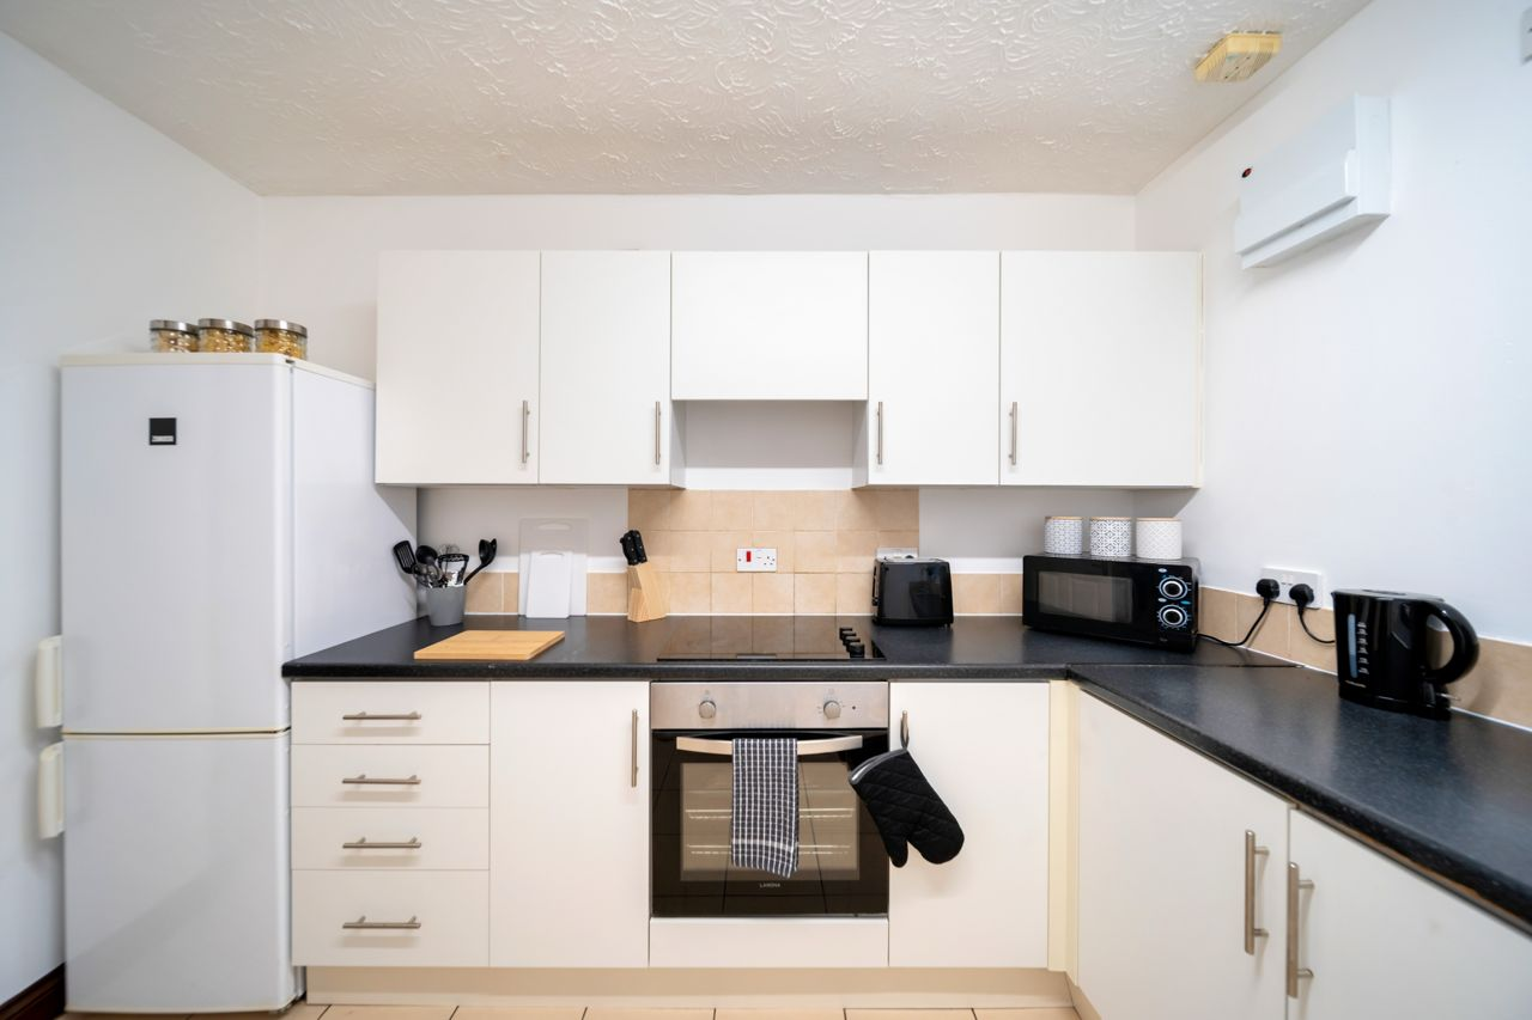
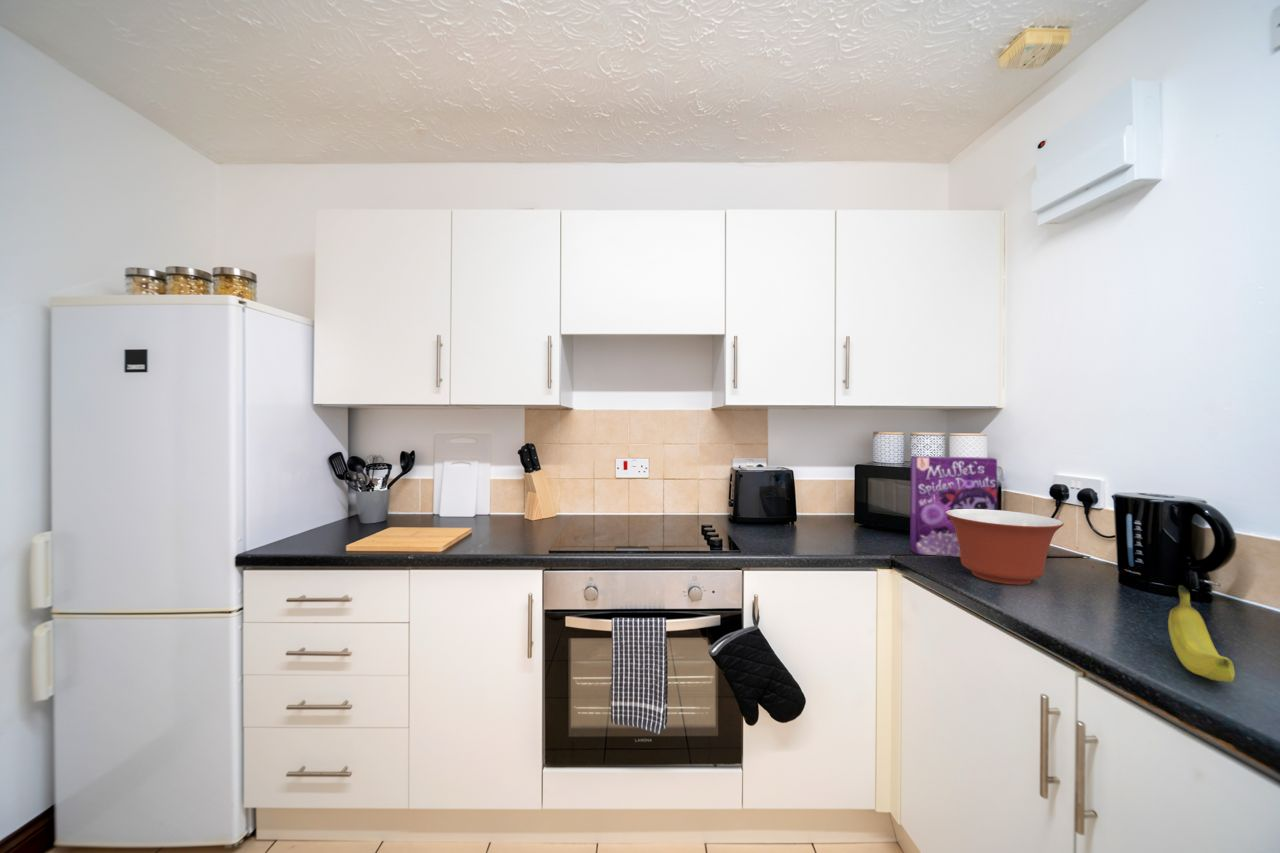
+ fruit (1202, 637)
+ cereal box (951, 505)
+ mixing bowl (1000, 546)
